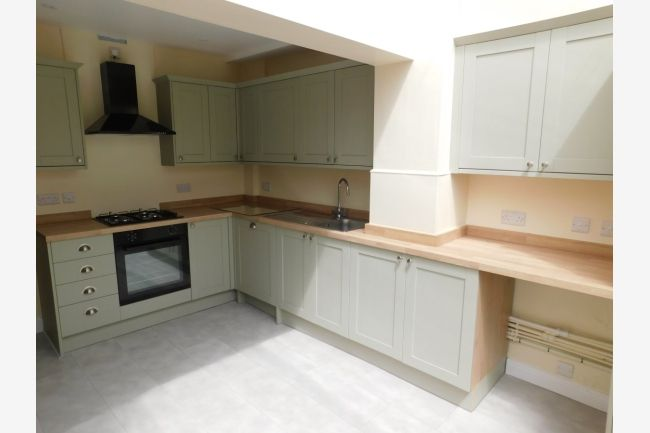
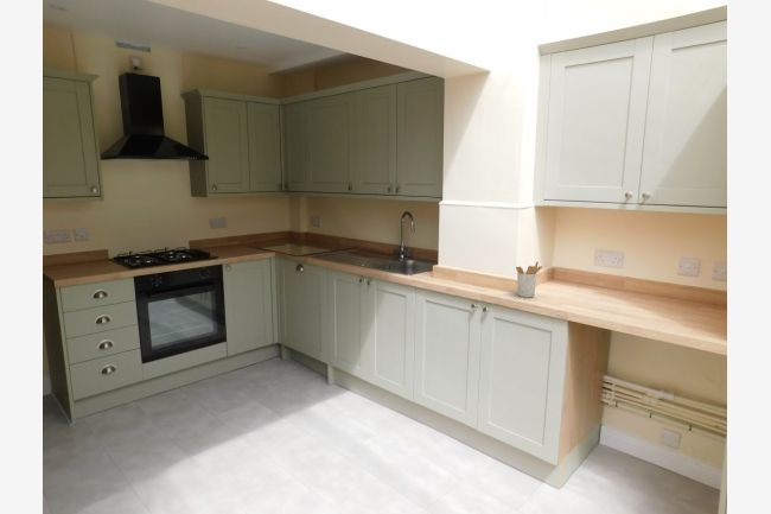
+ utensil holder (529, 279)
